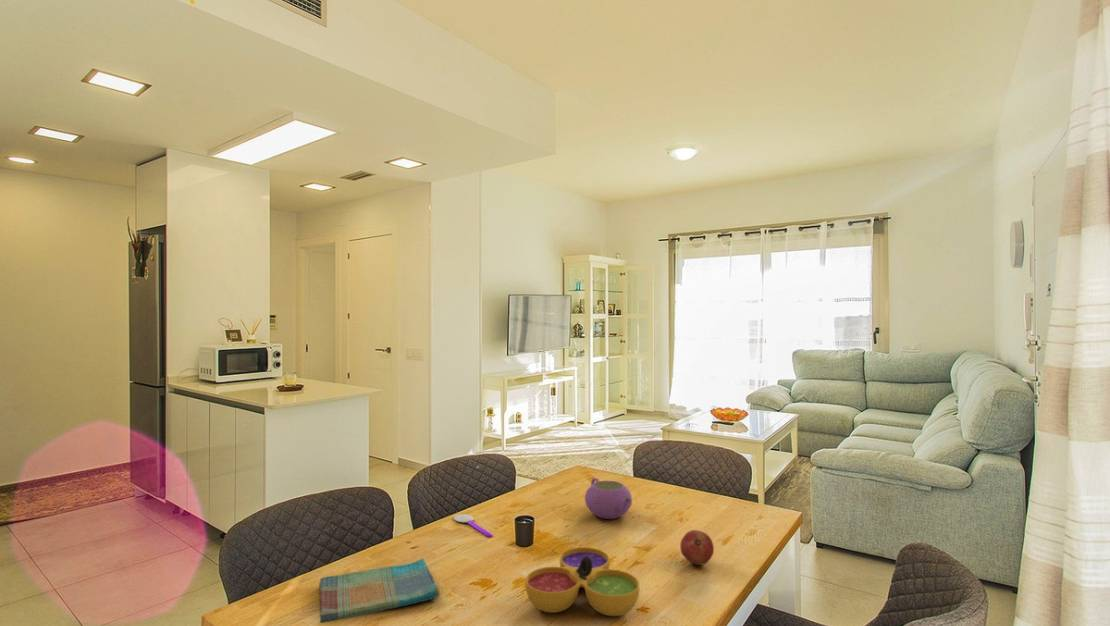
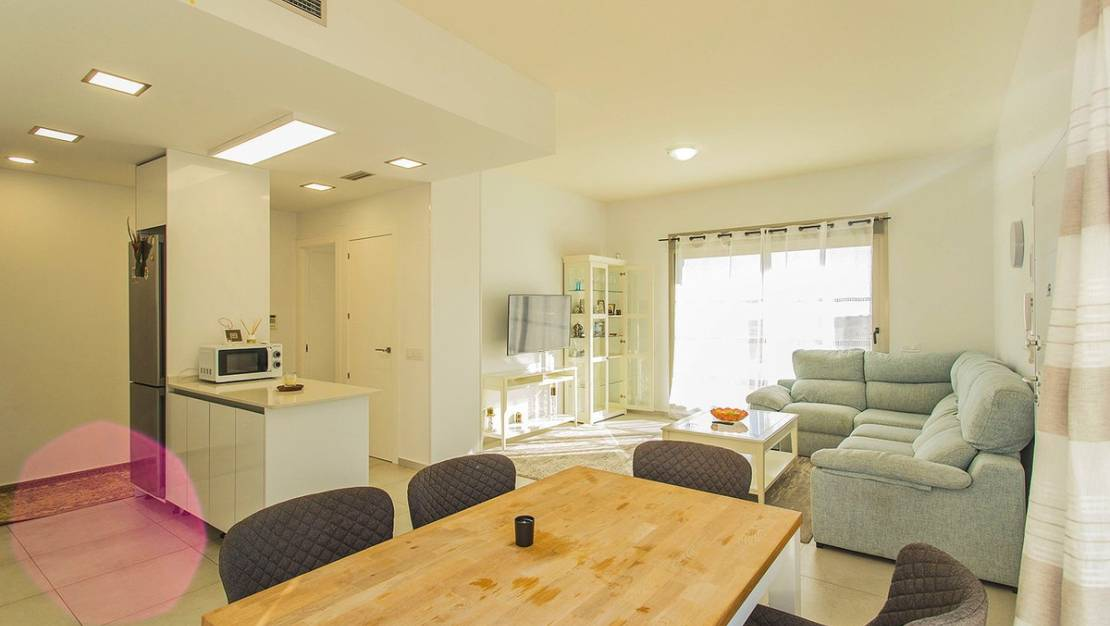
- fruit (696, 546)
- dish towel (378, 587)
- spoon (473, 524)
- teapot (609, 500)
- decorative bowl (575, 578)
